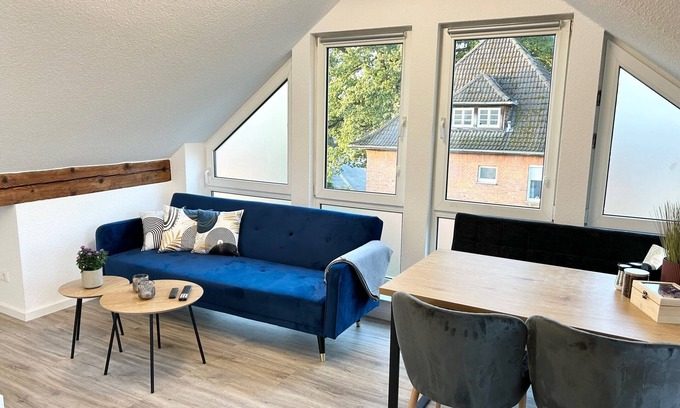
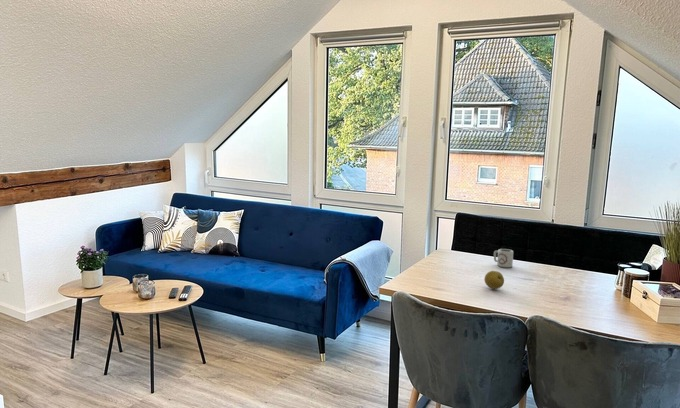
+ fruit (494, 279)
+ cup (502, 257)
